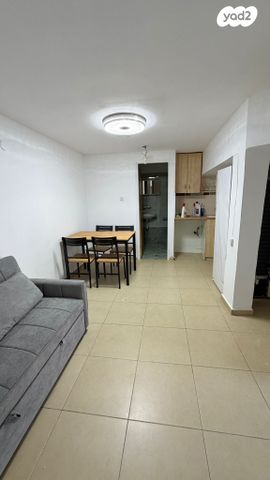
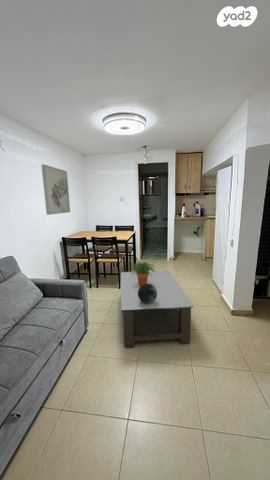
+ wall art (57, 191)
+ coffee table (150, 303)
+ potted plant (142, 273)
+ decorative sphere (147, 293)
